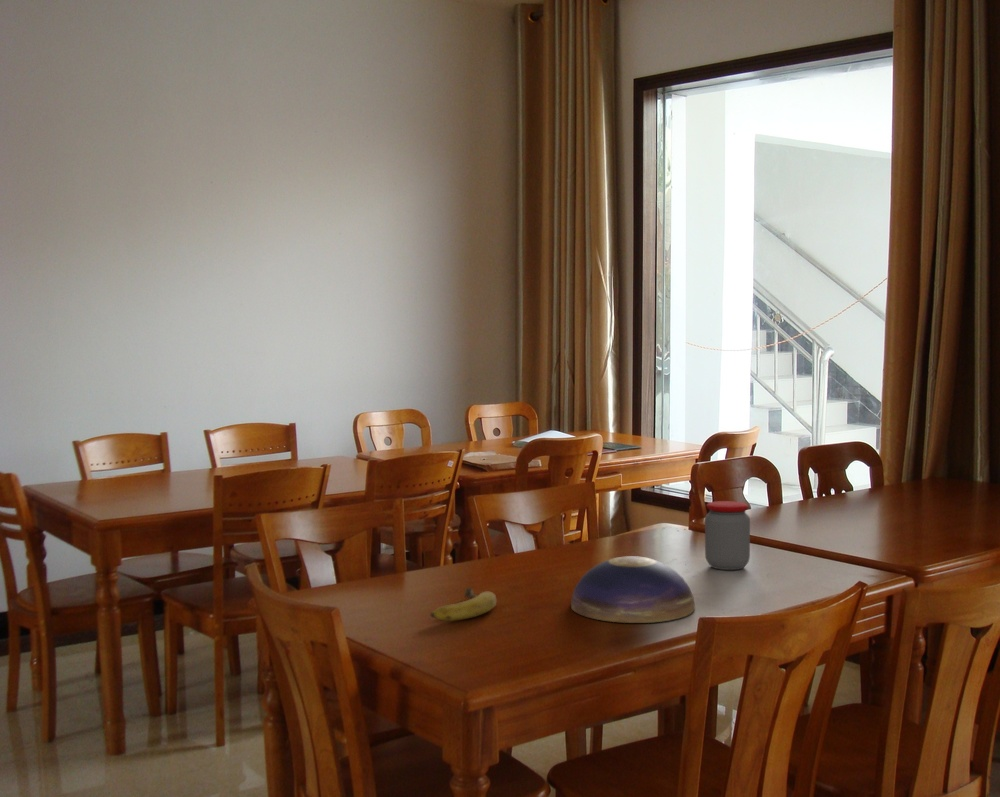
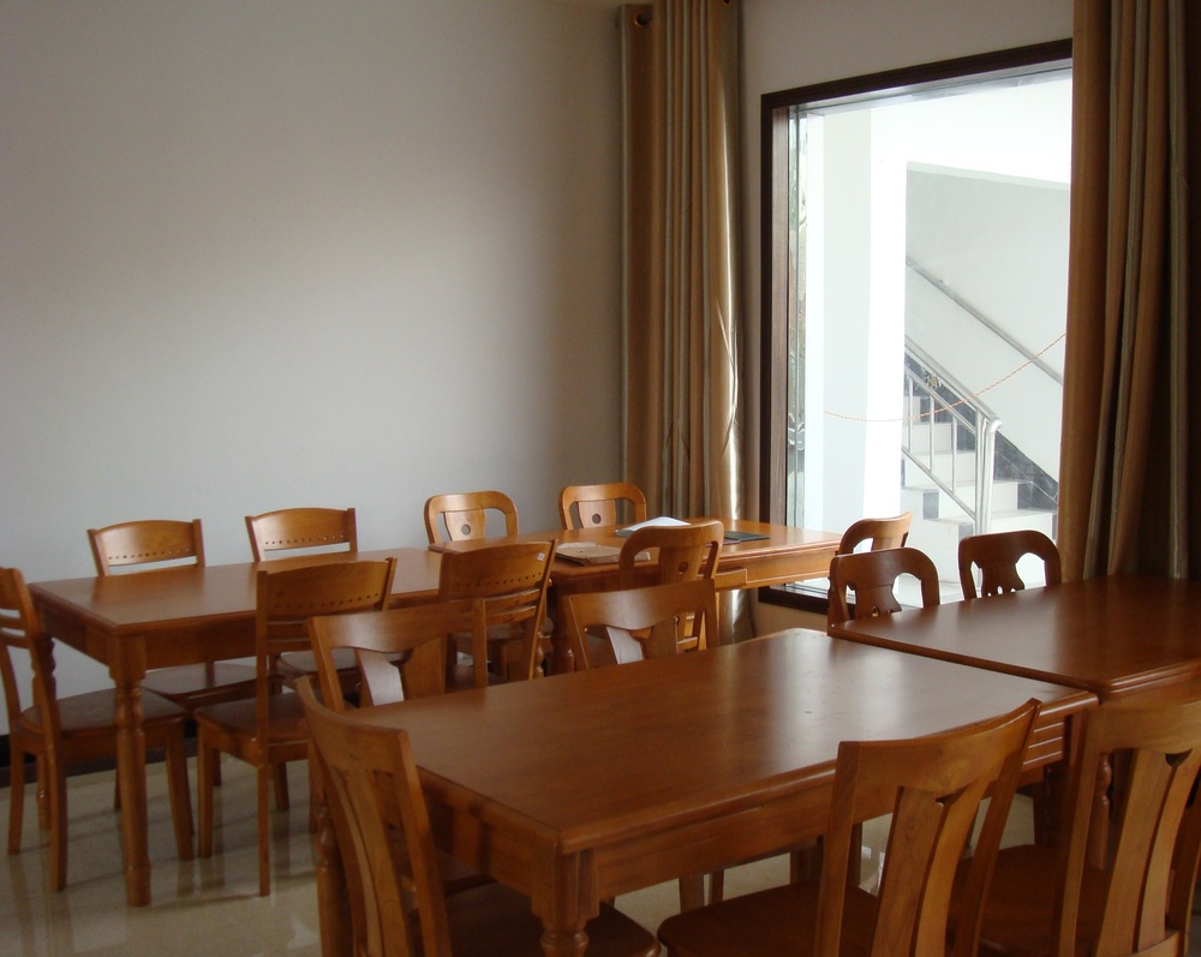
- jar (727, 534)
- fruit (459, 603)
- decorative bowl (632, 582)
